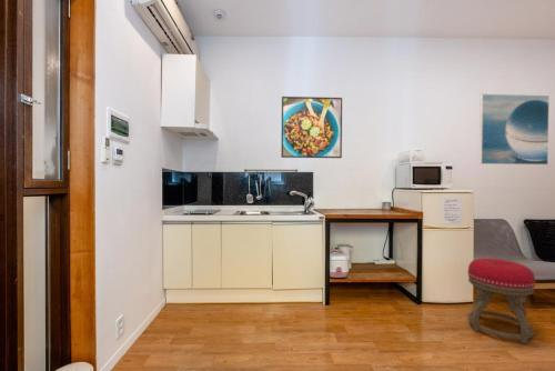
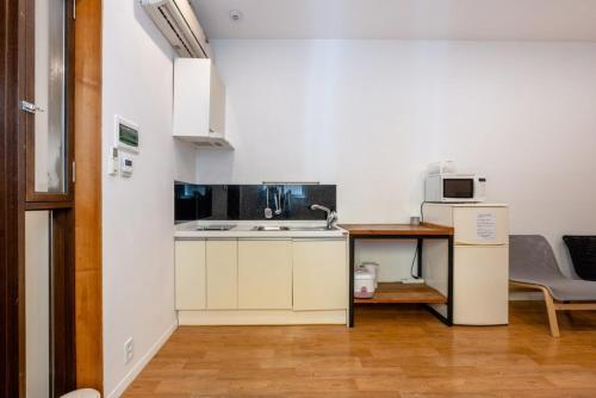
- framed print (514, 129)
- stool (498, 292)
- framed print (311, 127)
